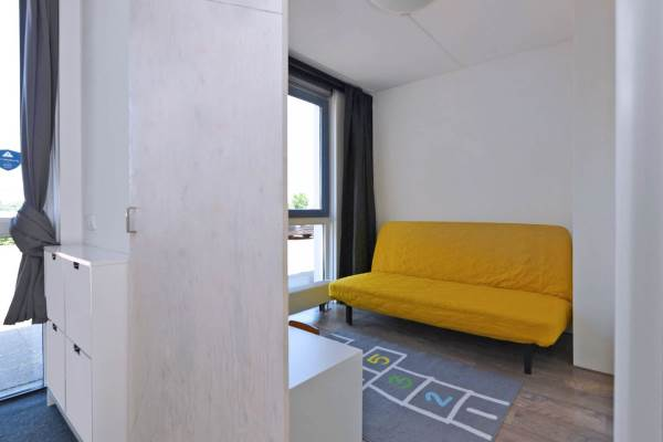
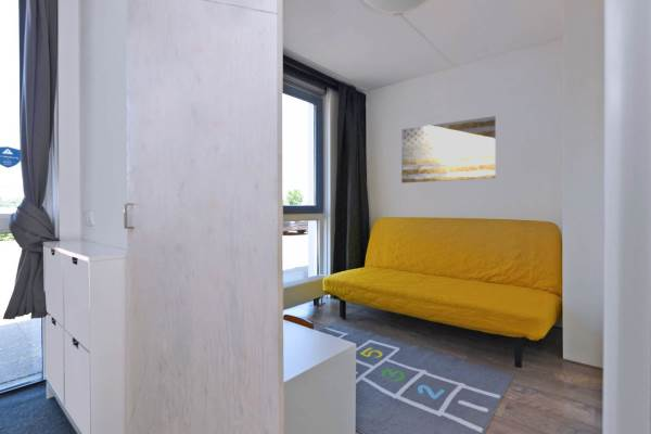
+ wall art (445, 152)
